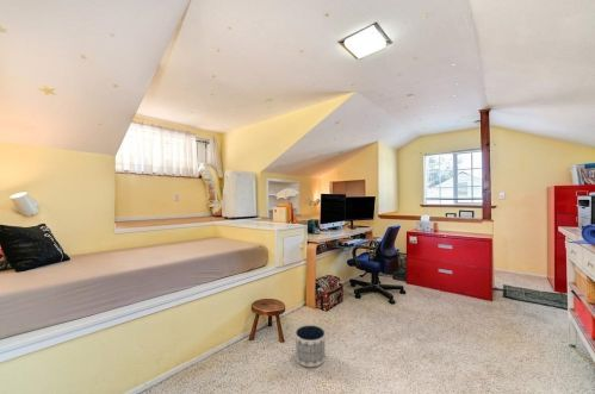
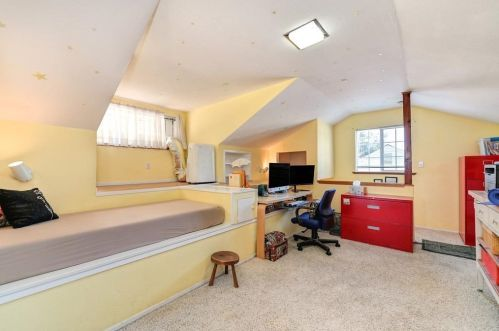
- planter (310, 345)
